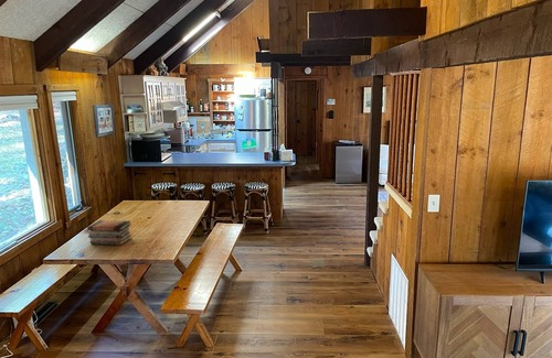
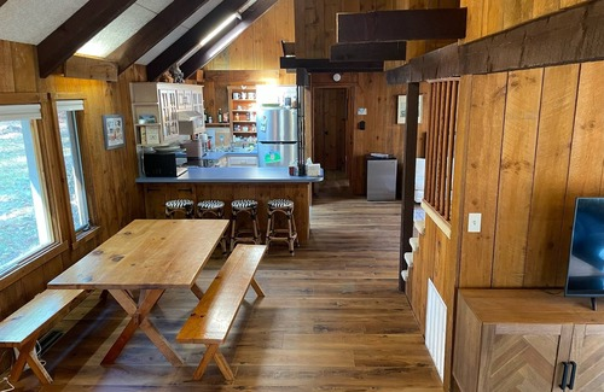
- book stack (109, 232)
